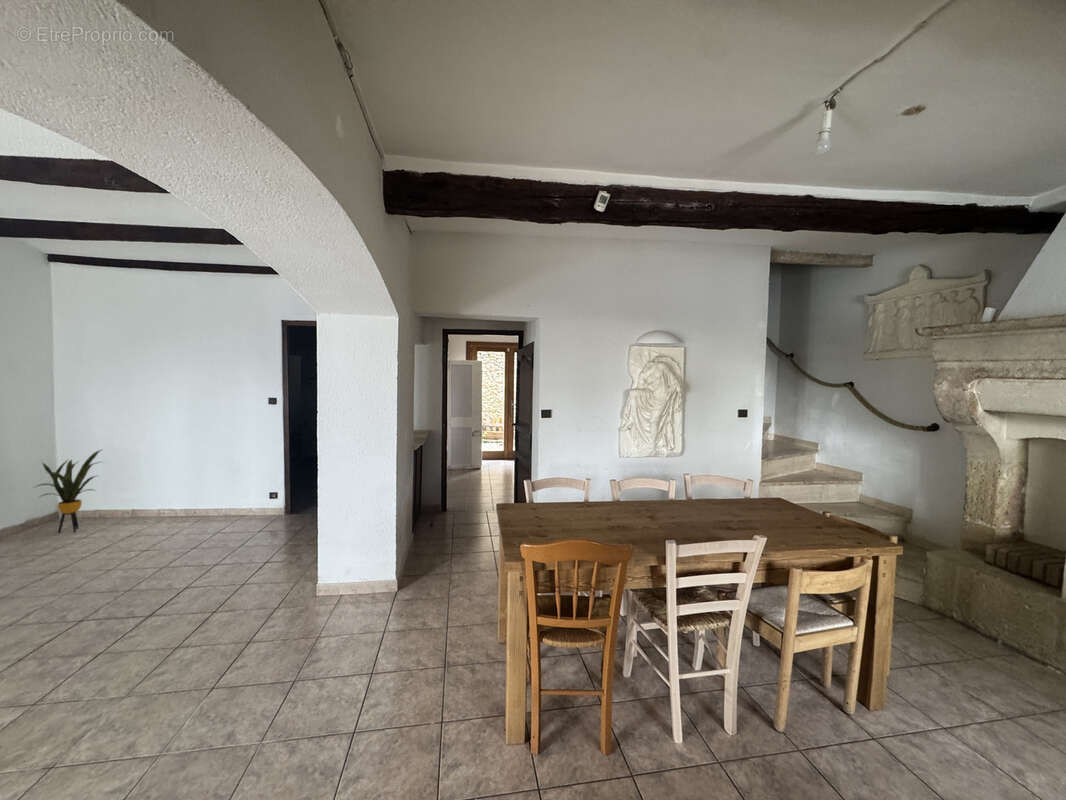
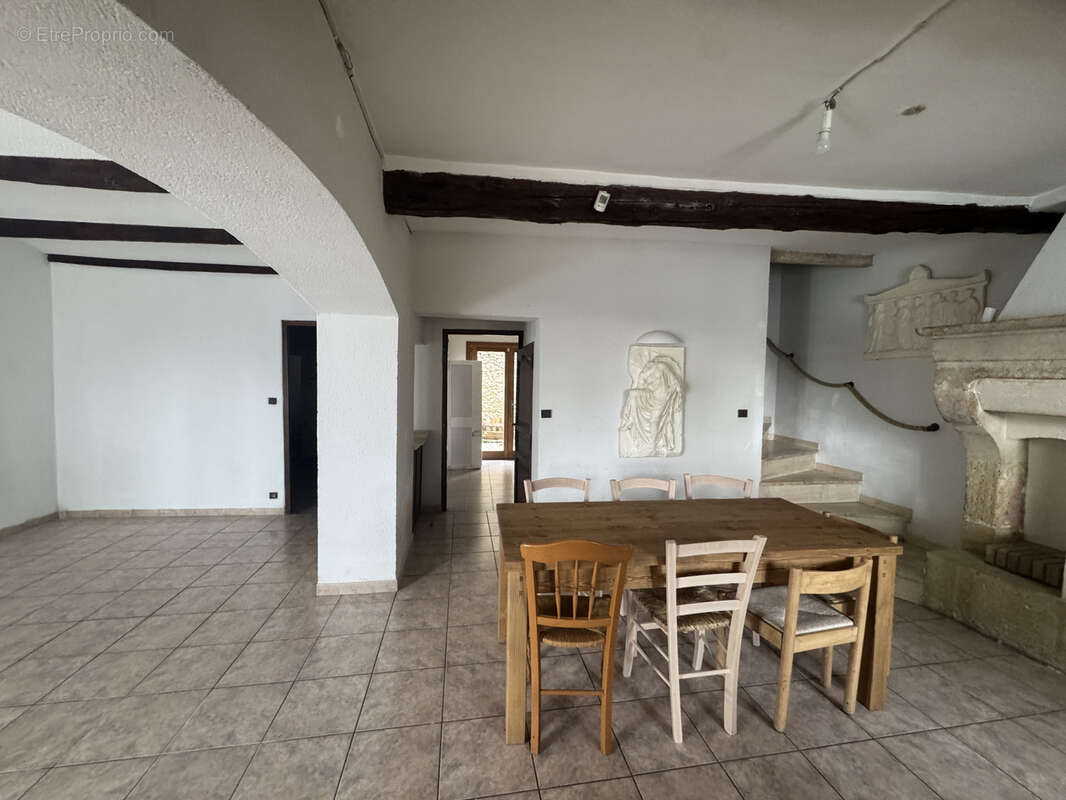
- house plant (76, 492)
